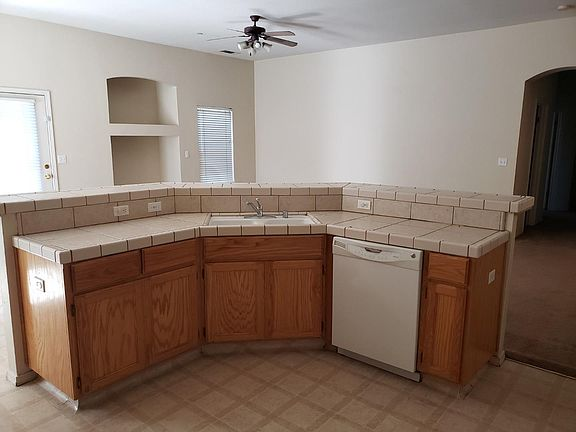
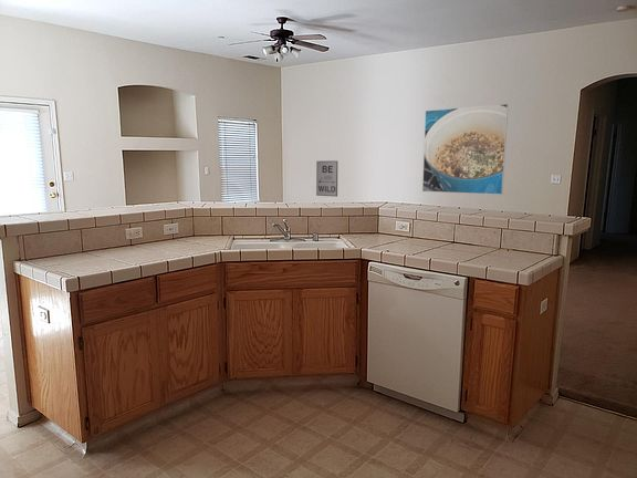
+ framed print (462, 150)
+ wall art (326, 178)
